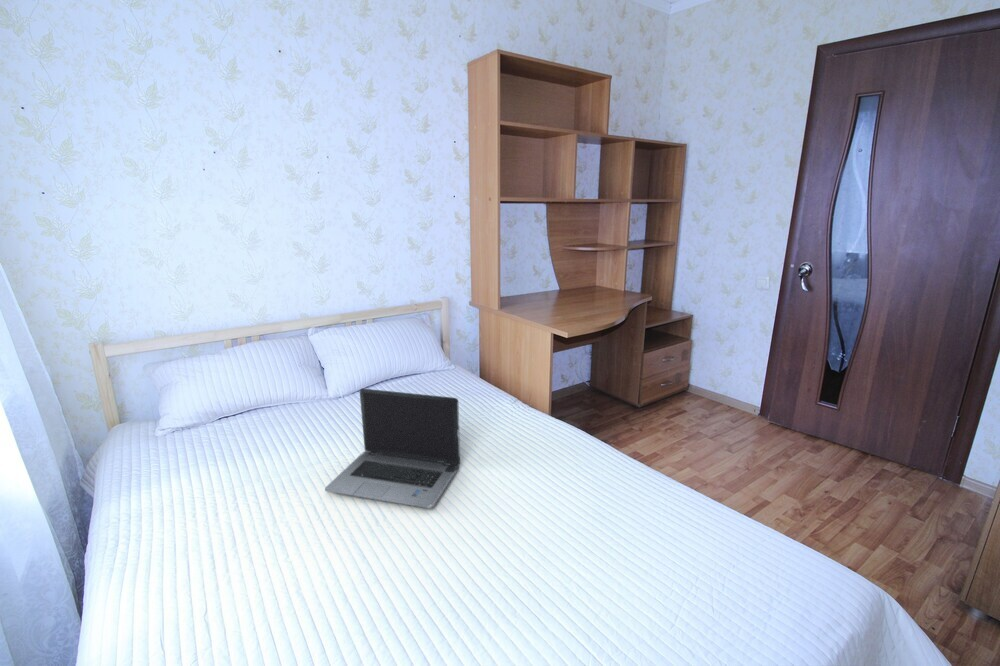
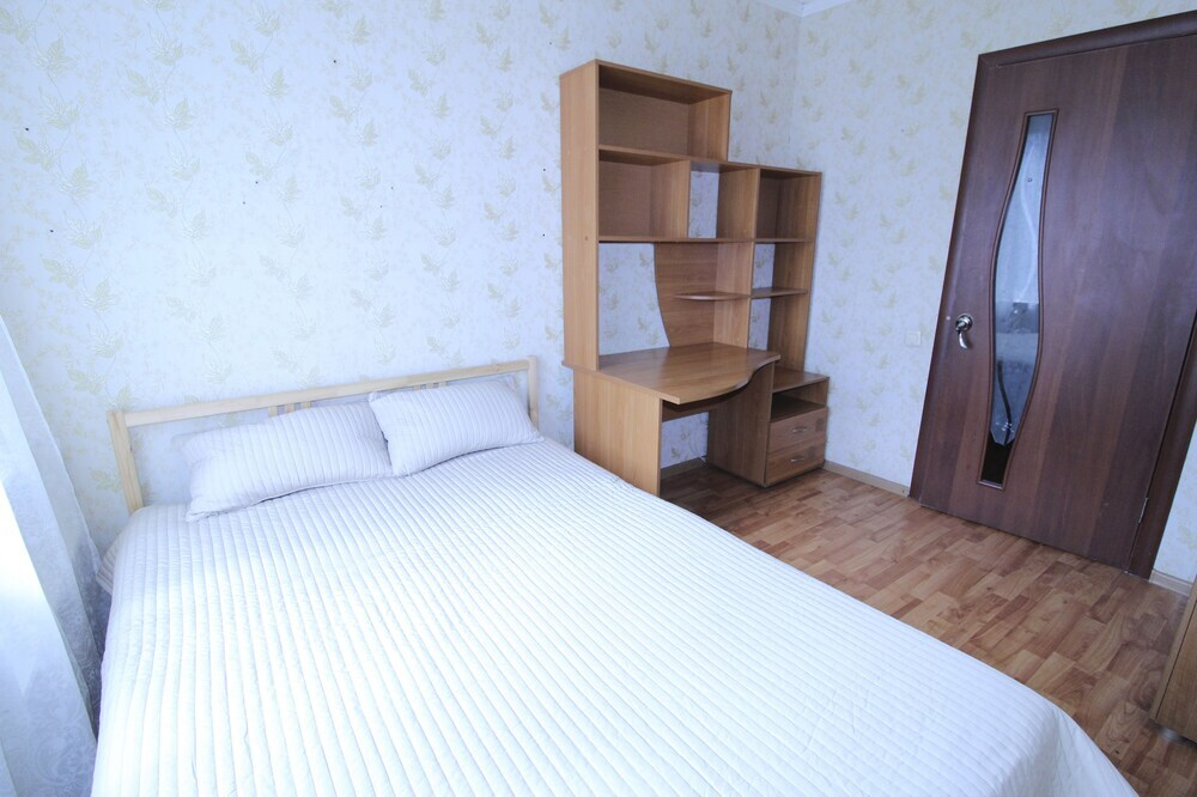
- laptop computer (393, 445)
